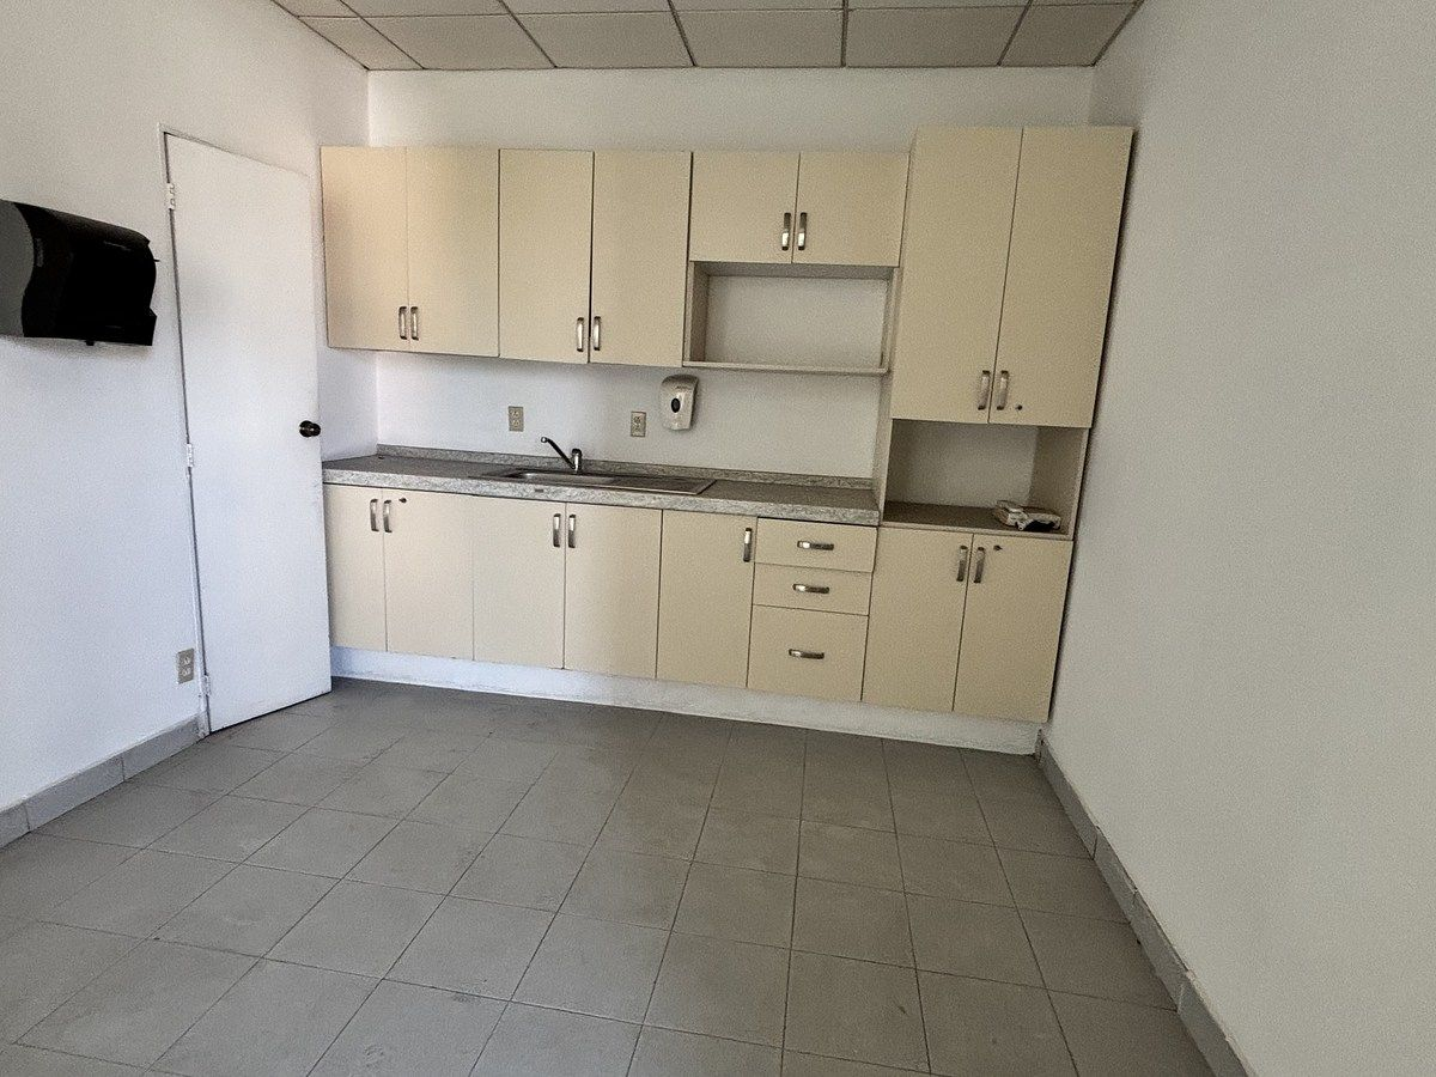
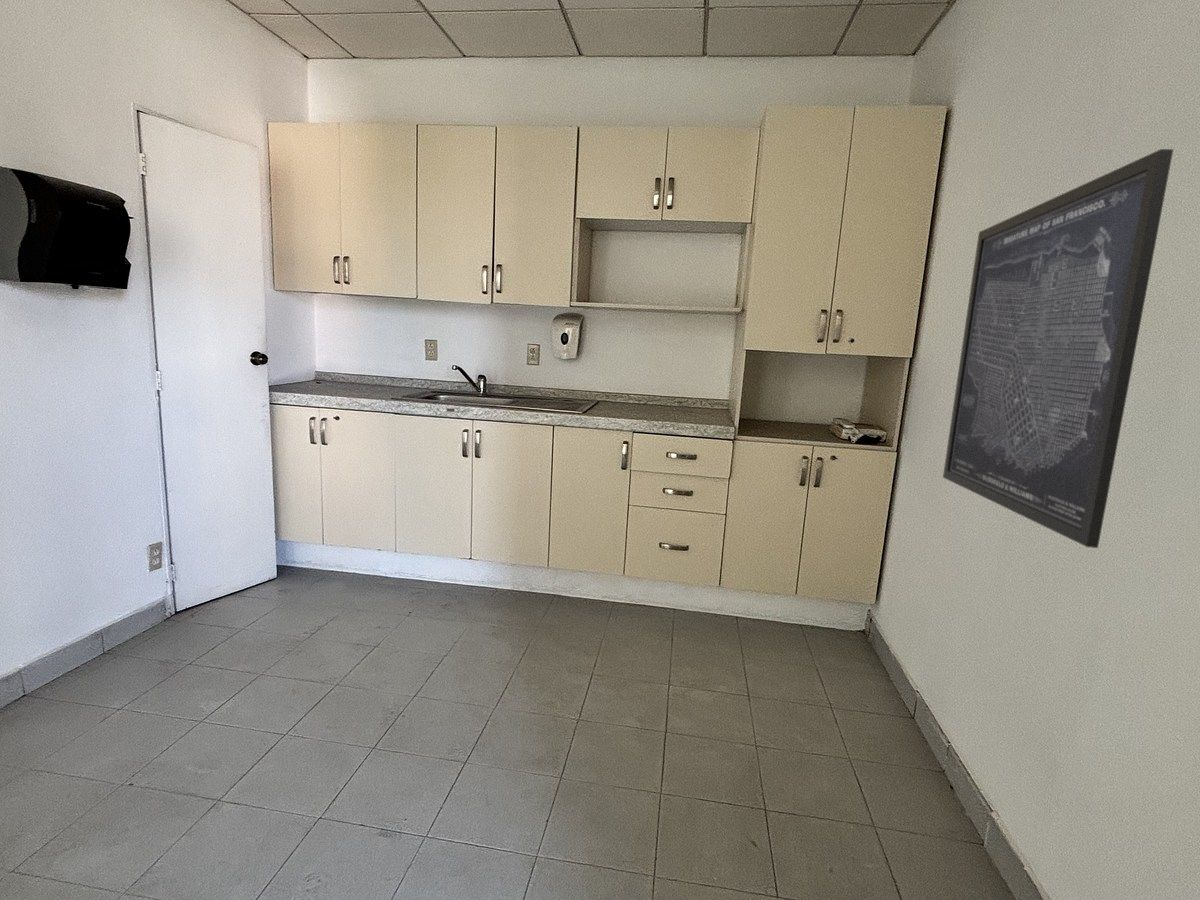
+ wall art (1026, 358)
